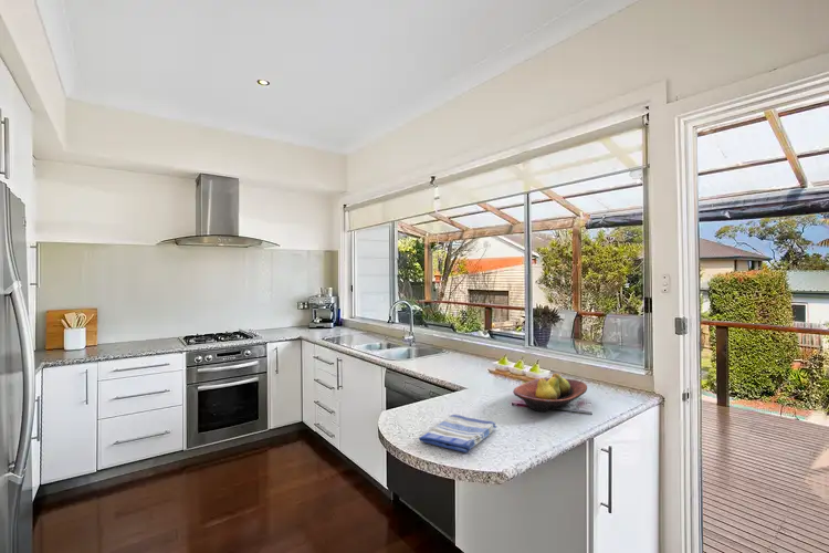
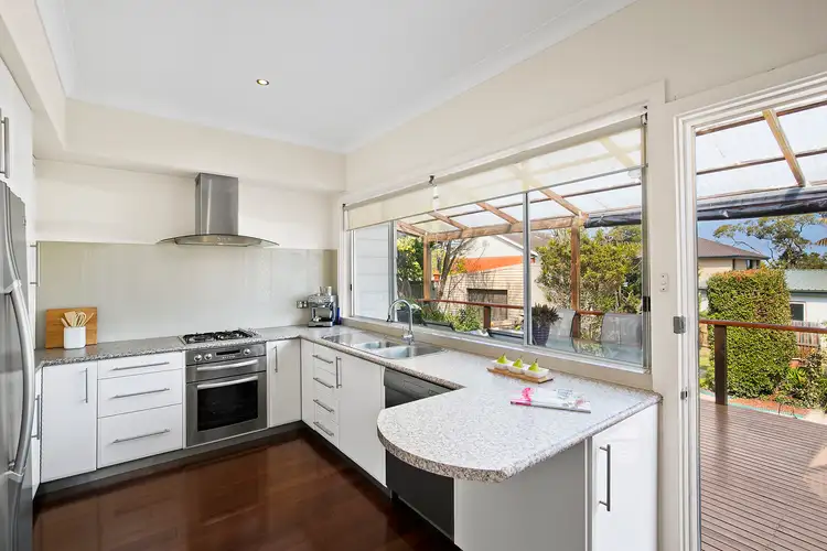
- fruit bowl (550, 389)
- dish towel (459, 430)
